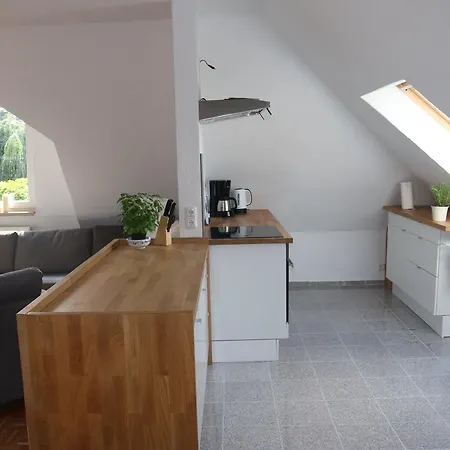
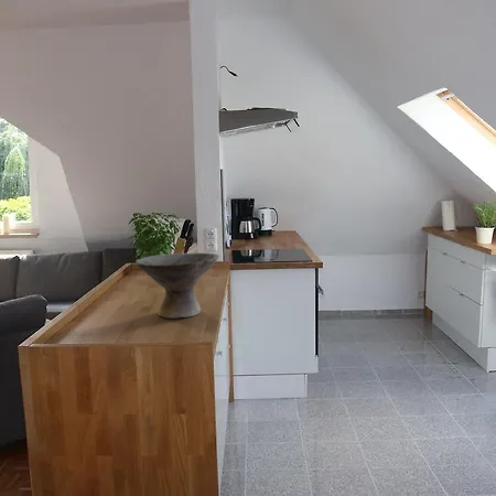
+ bowl (179, 284)
